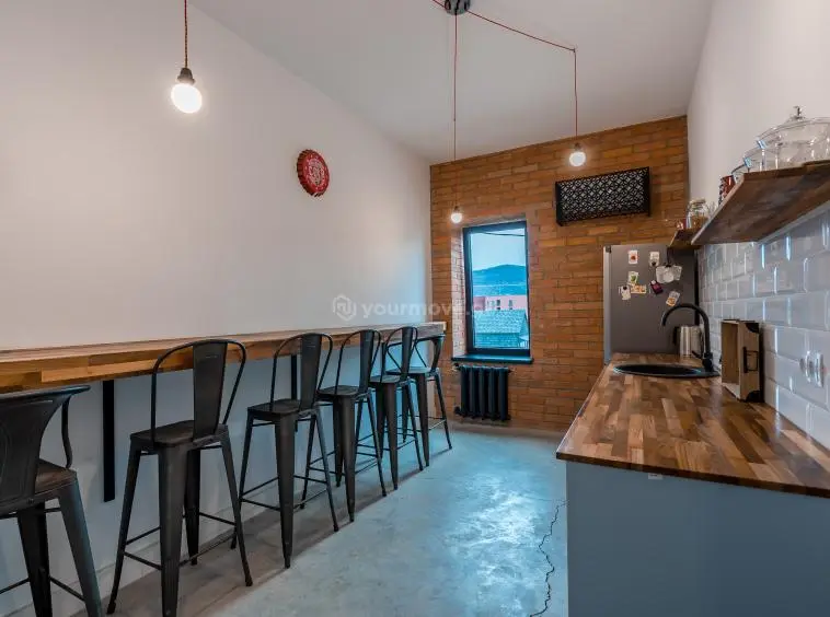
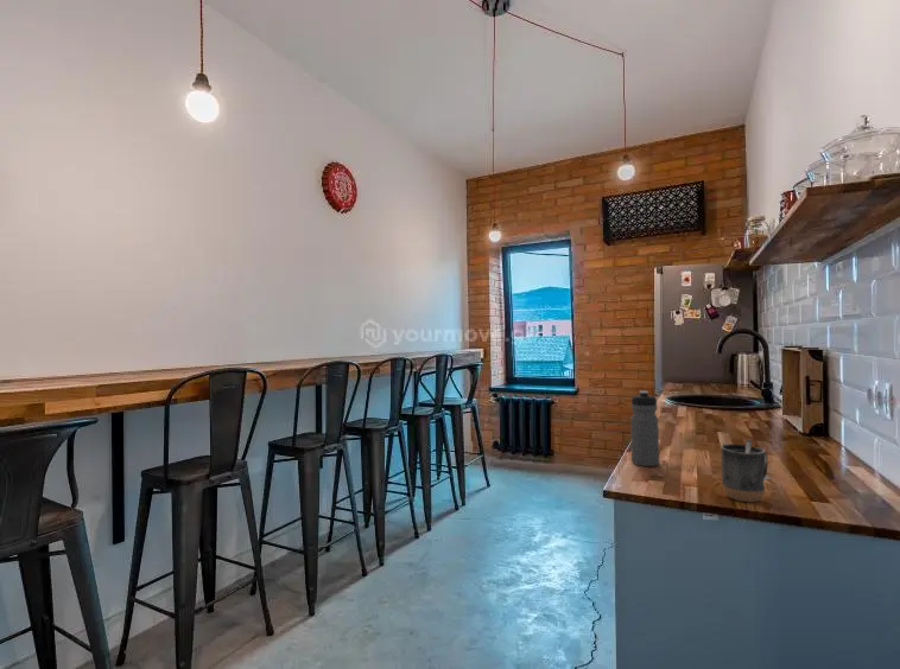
+ mug (749, 469)
+ water bottle (644, 427)
